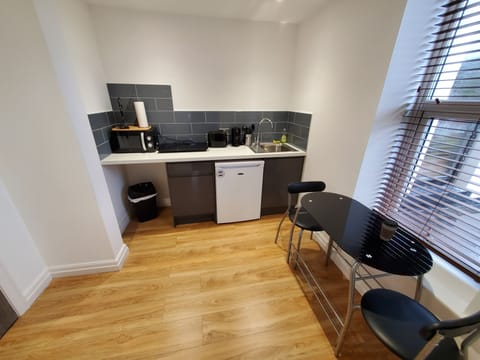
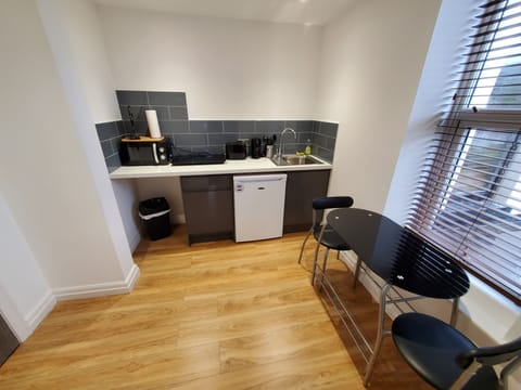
- coffee cup (387, 230)
